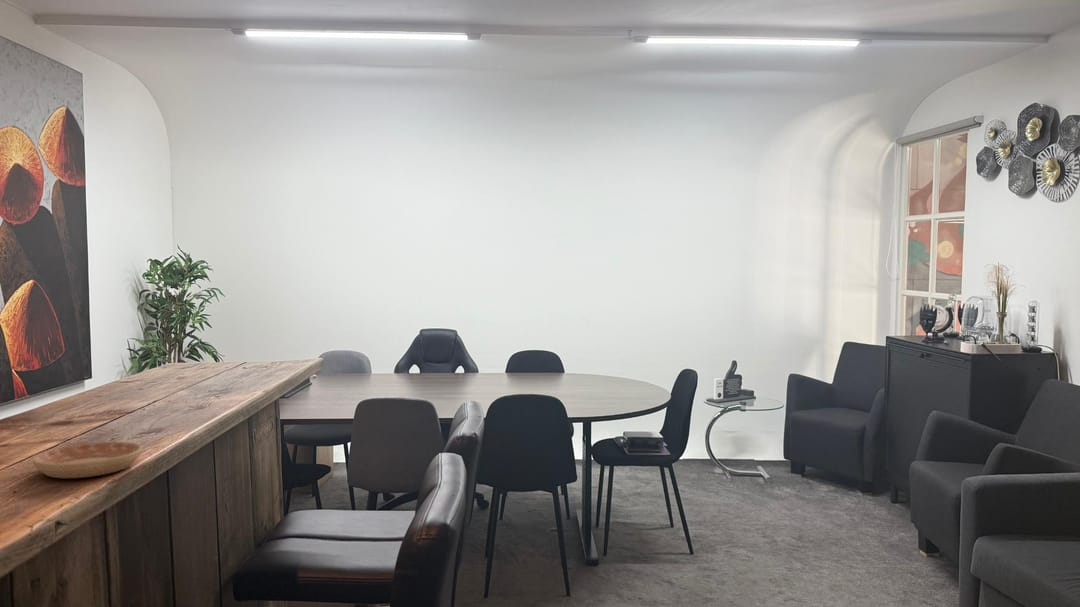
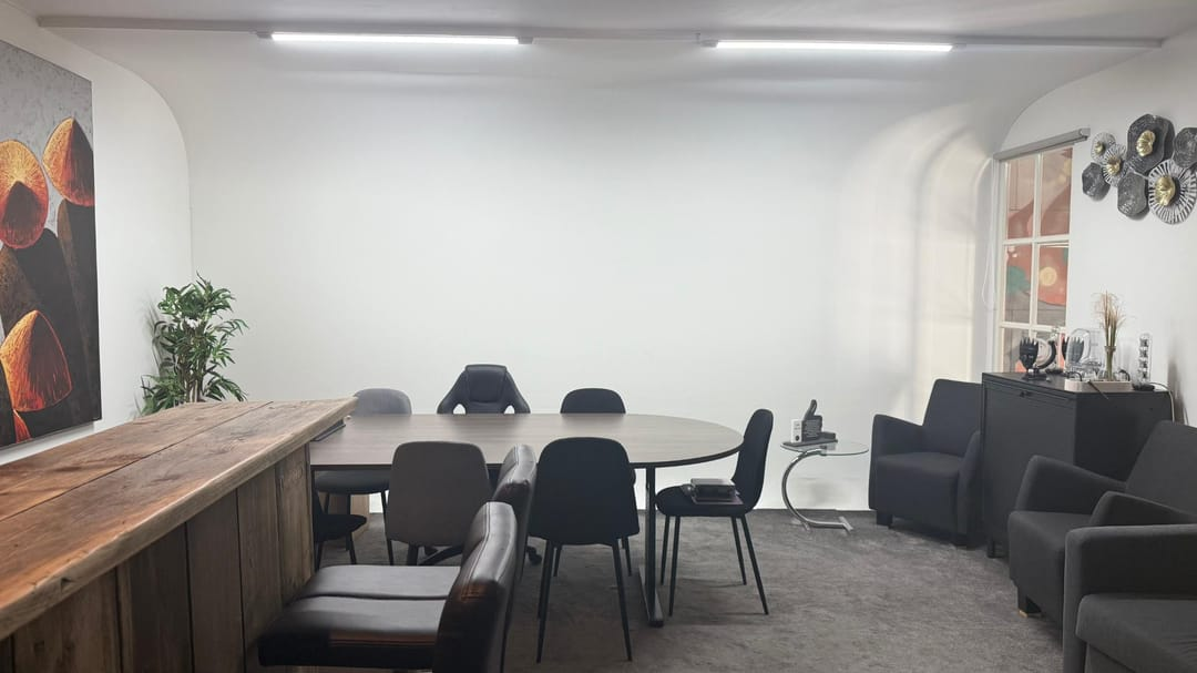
- saucer (89, 460)
